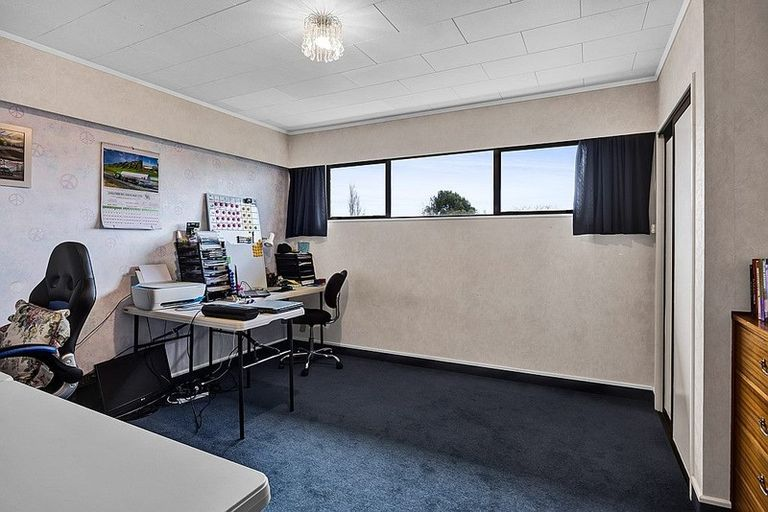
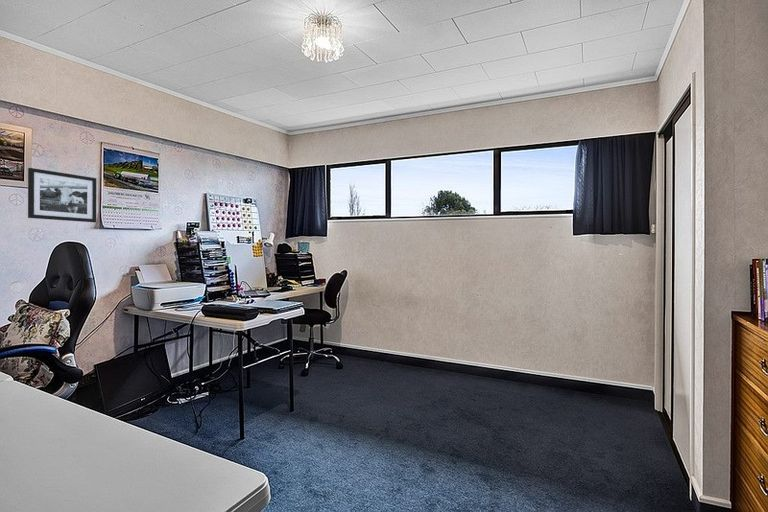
+ picture frame (64, 196)
